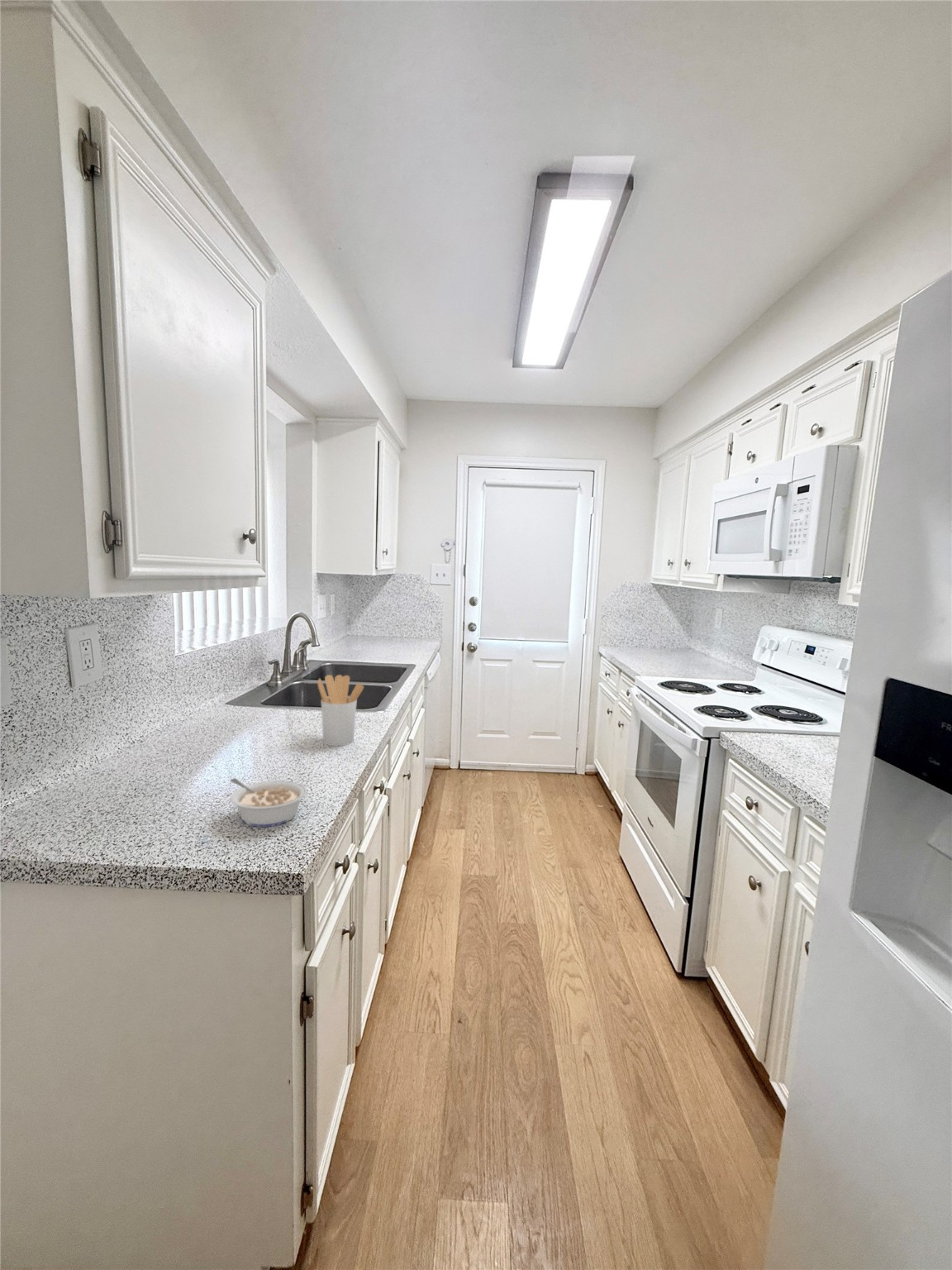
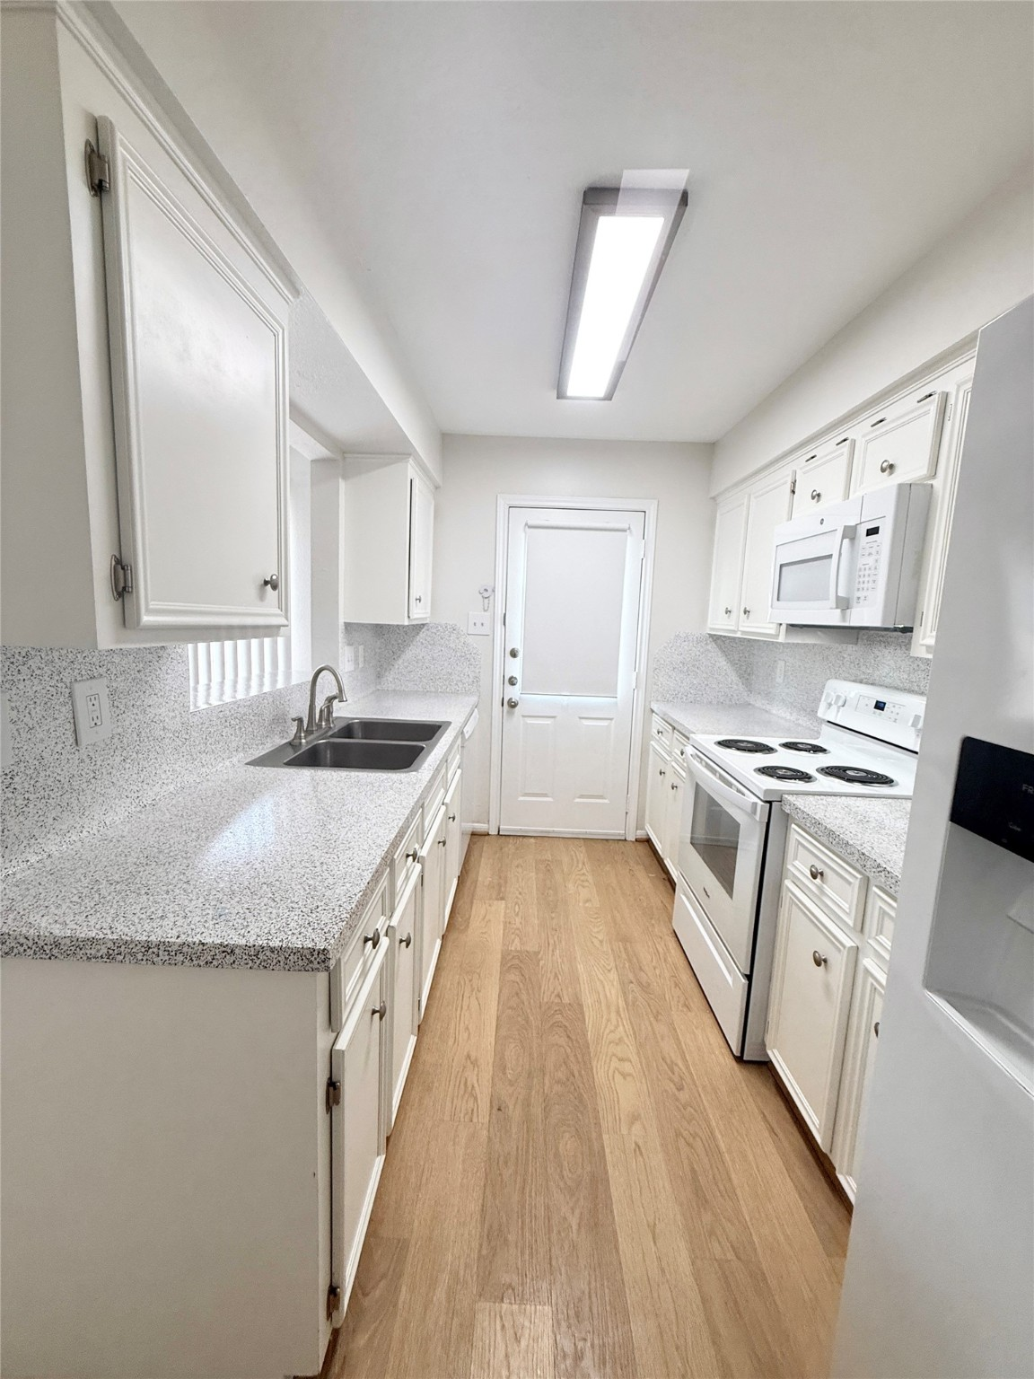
- legume (266, 803)
- utensil holder (338, 708)
